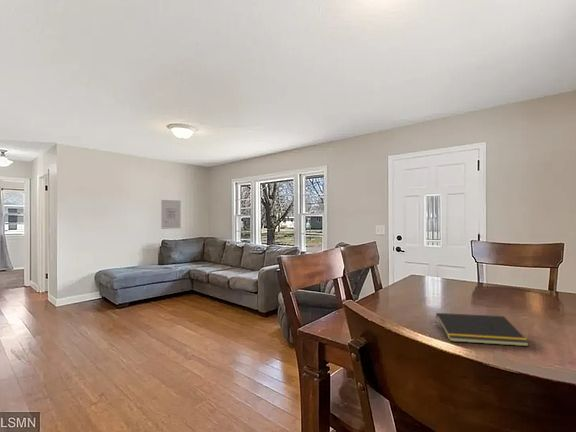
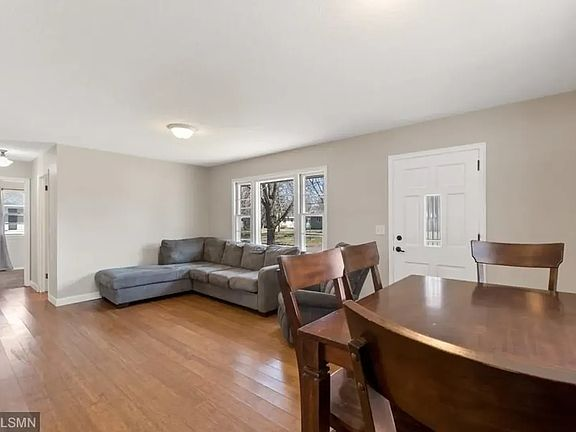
- notepad (478, 328)
- wall art (171, 214)
